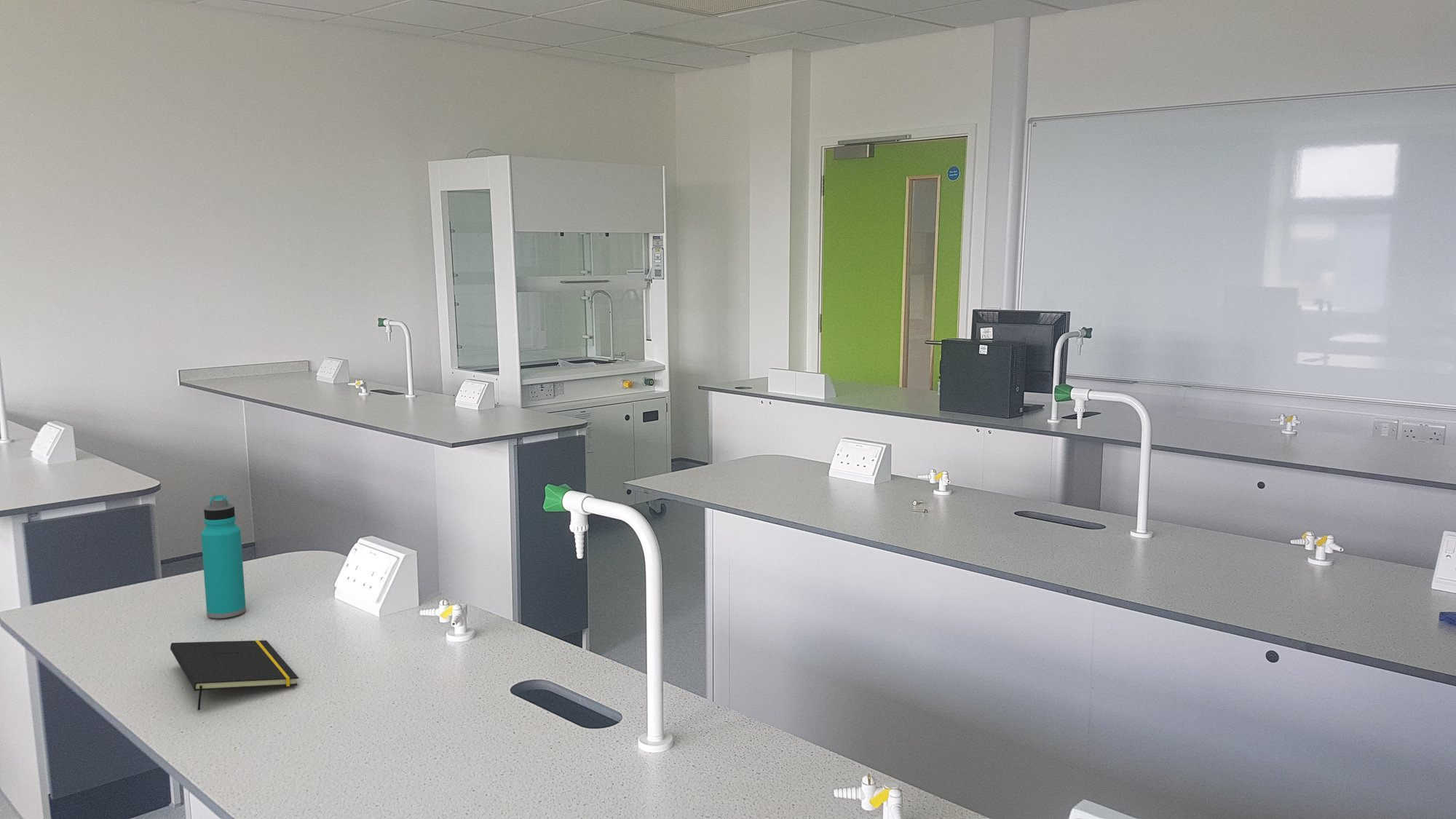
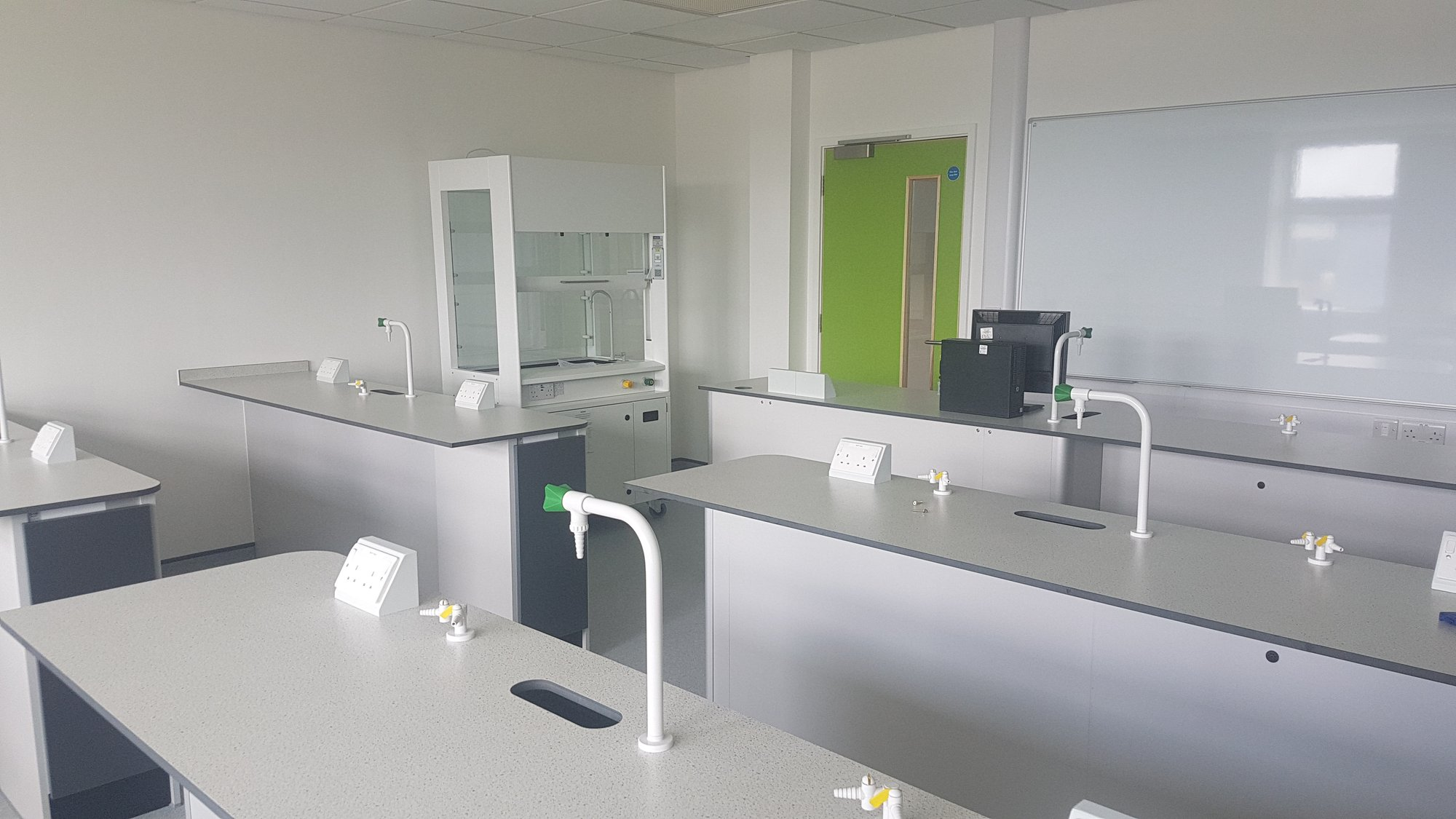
- water bottle (222, 555)
- notepad (233, 663)
